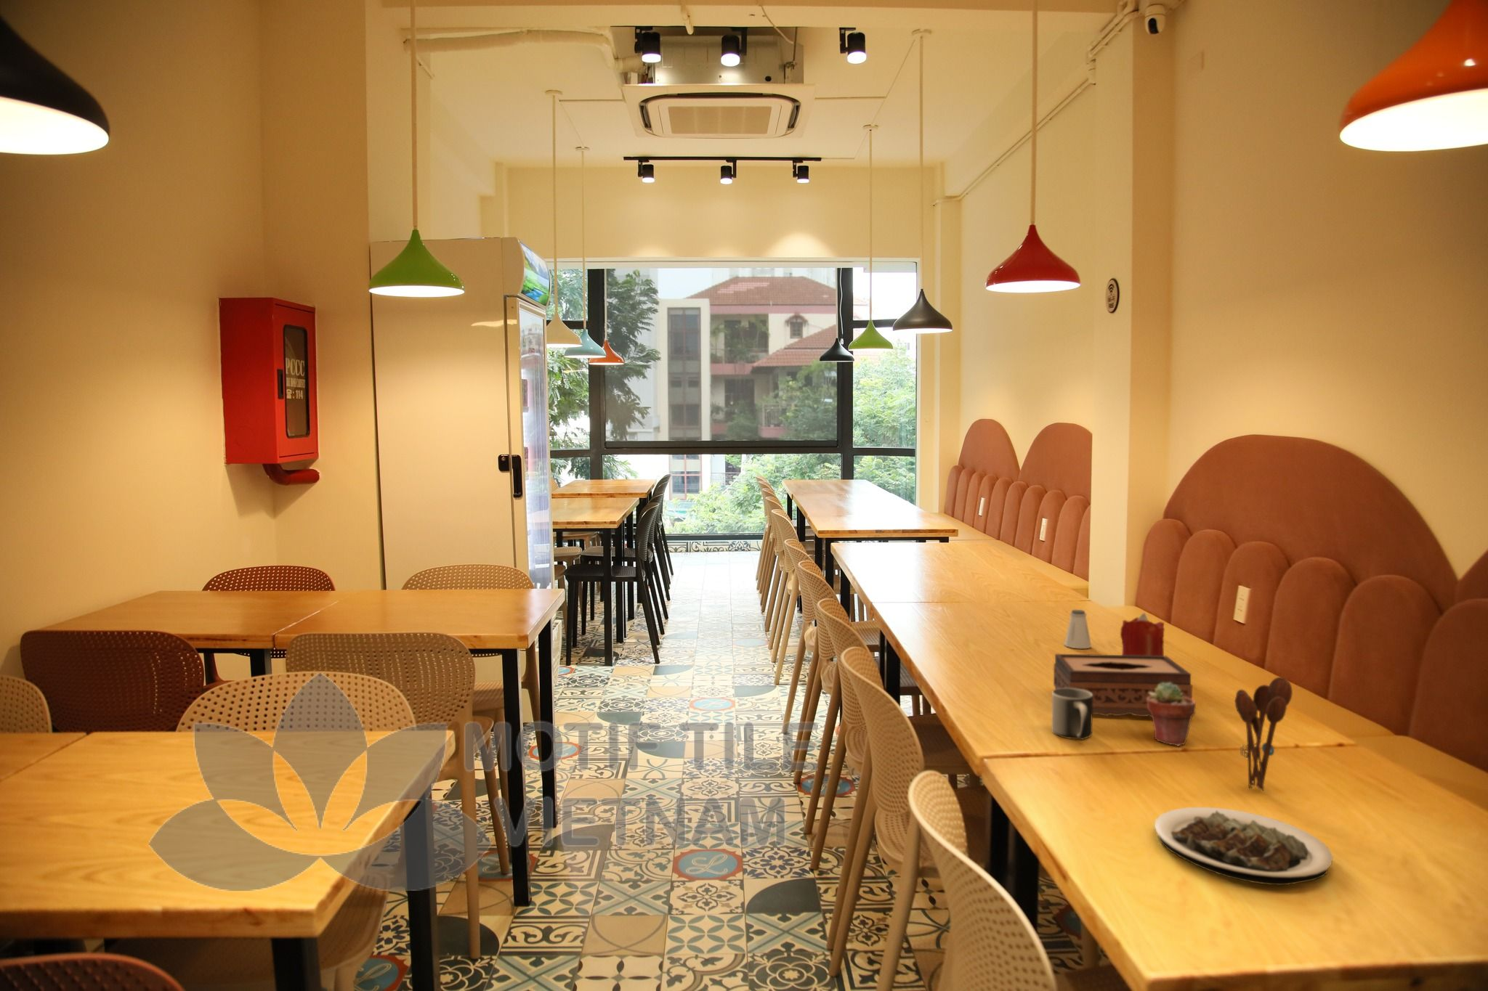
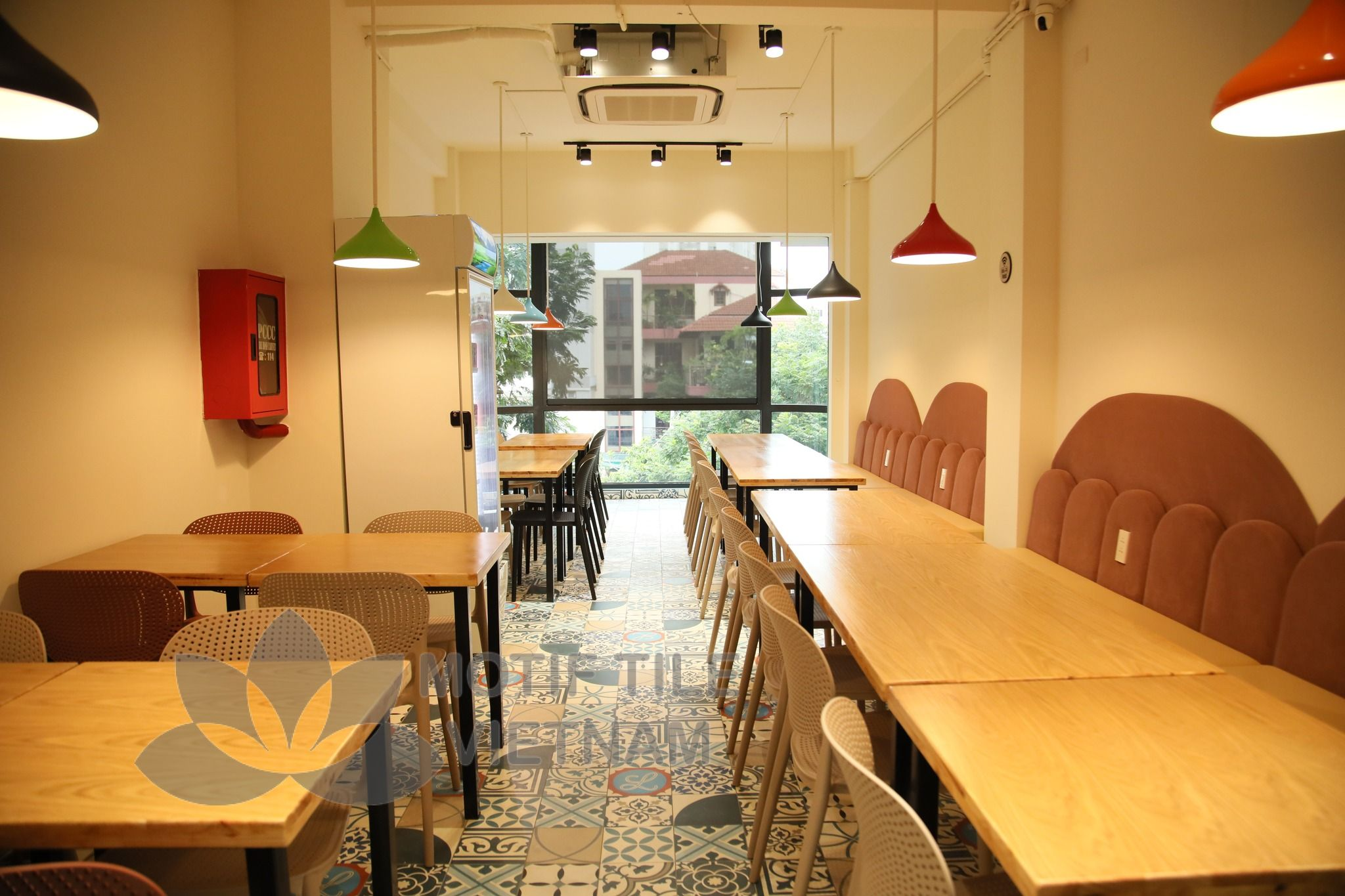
- mug (1074, 716)
- tissue box (1118, 686)
- potted succulent (1170, 711)
- utensil holder (1261, 733)
- saltshaker (1078, 628)
- candle (1142, 641)
- plate (1239, 837)
